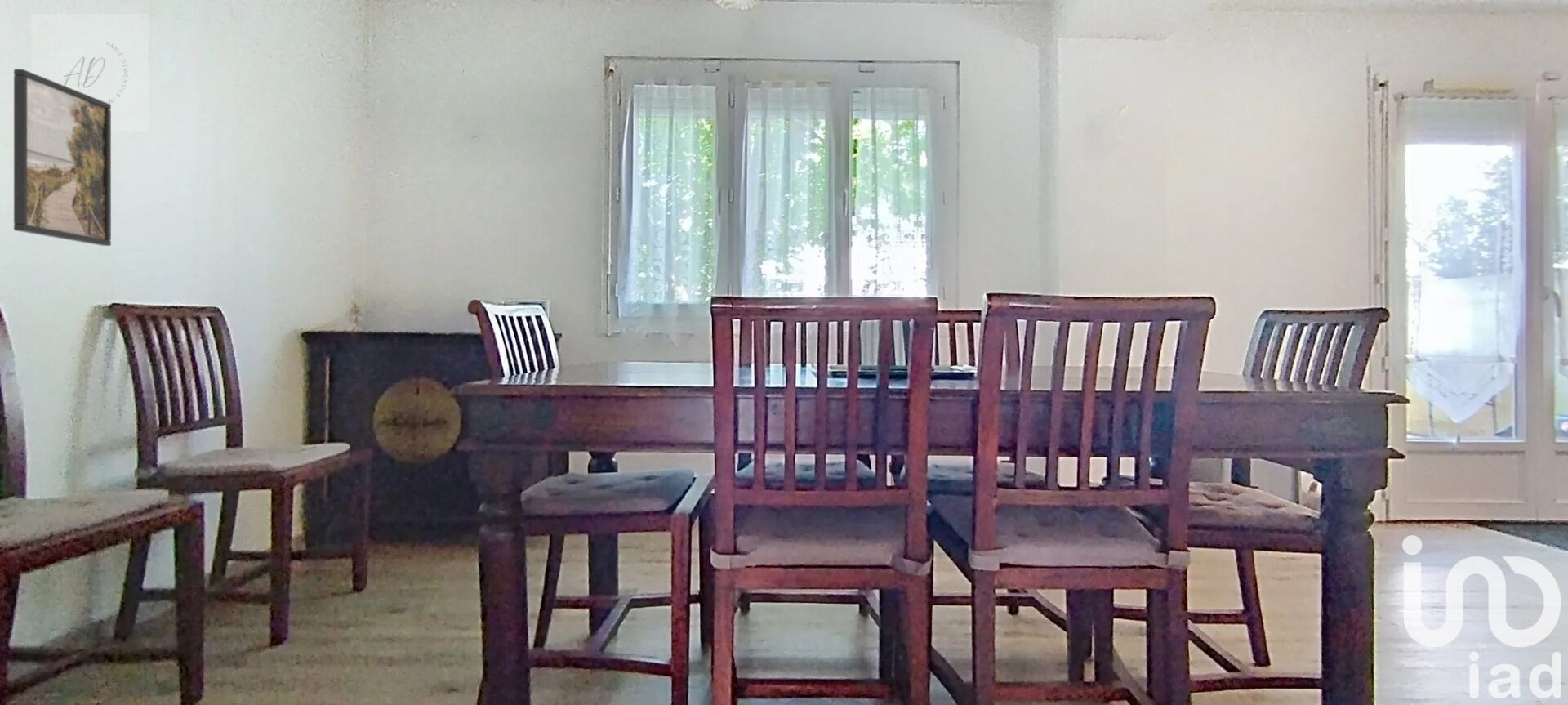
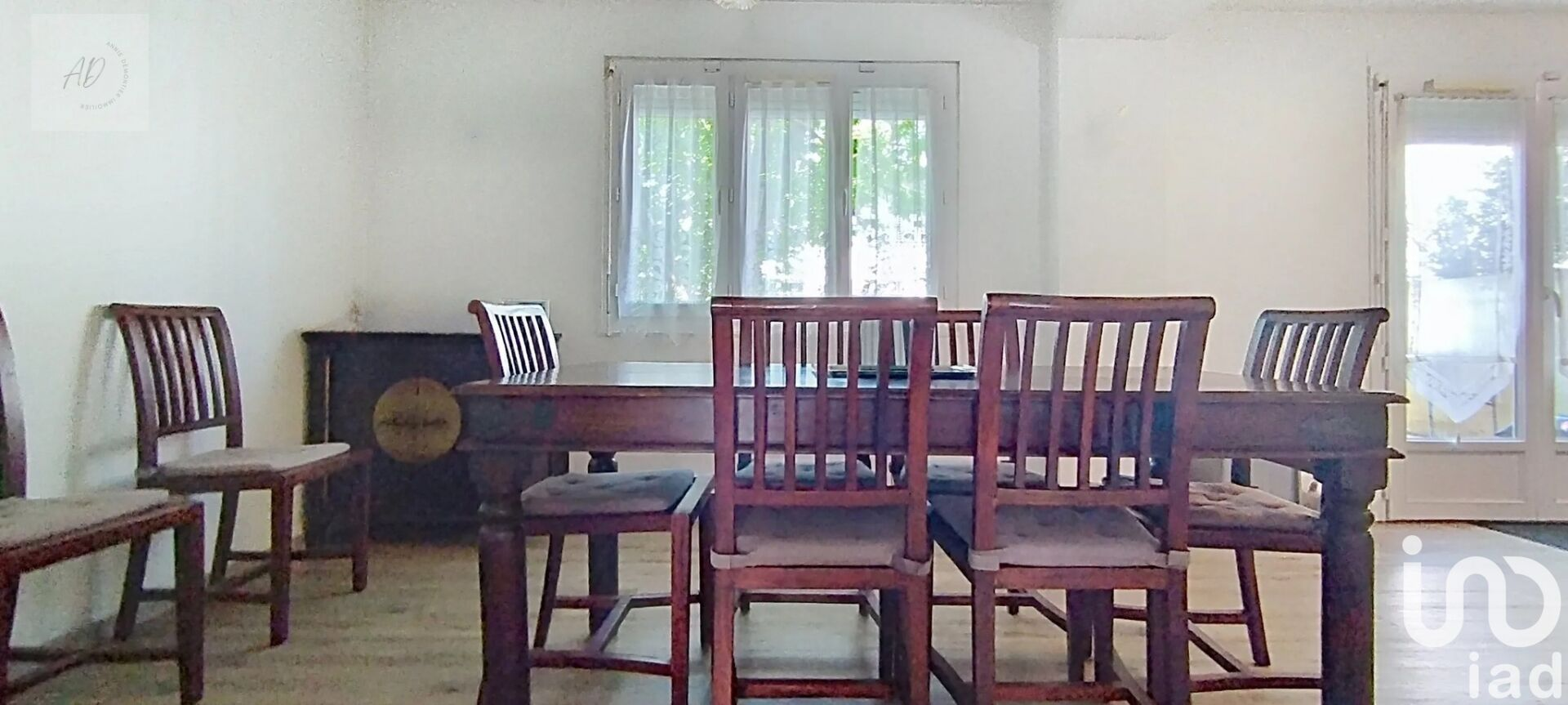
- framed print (65, 163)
